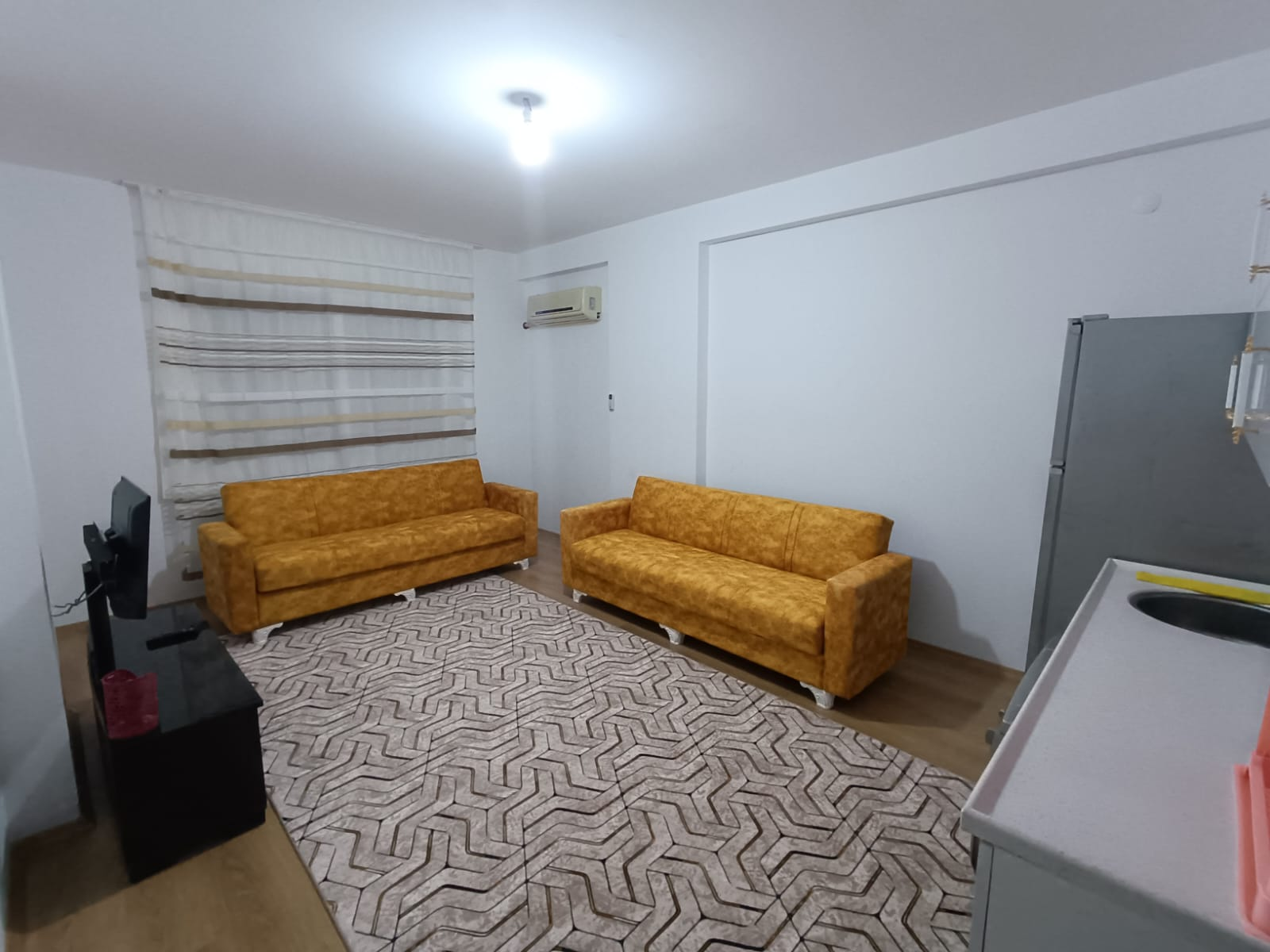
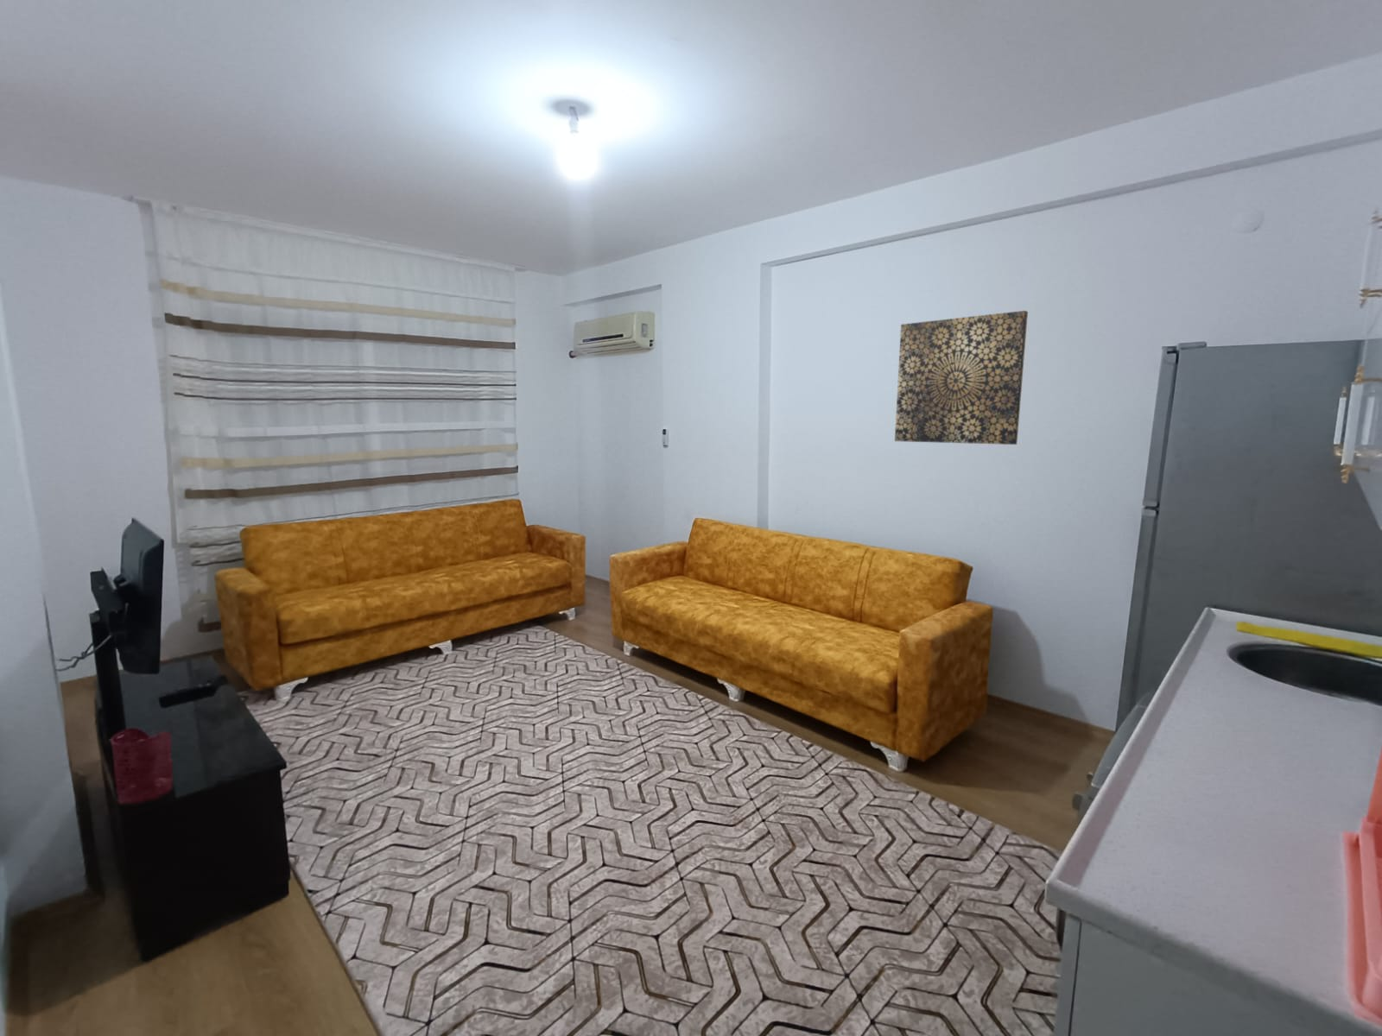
+ wall art (955, 381)
